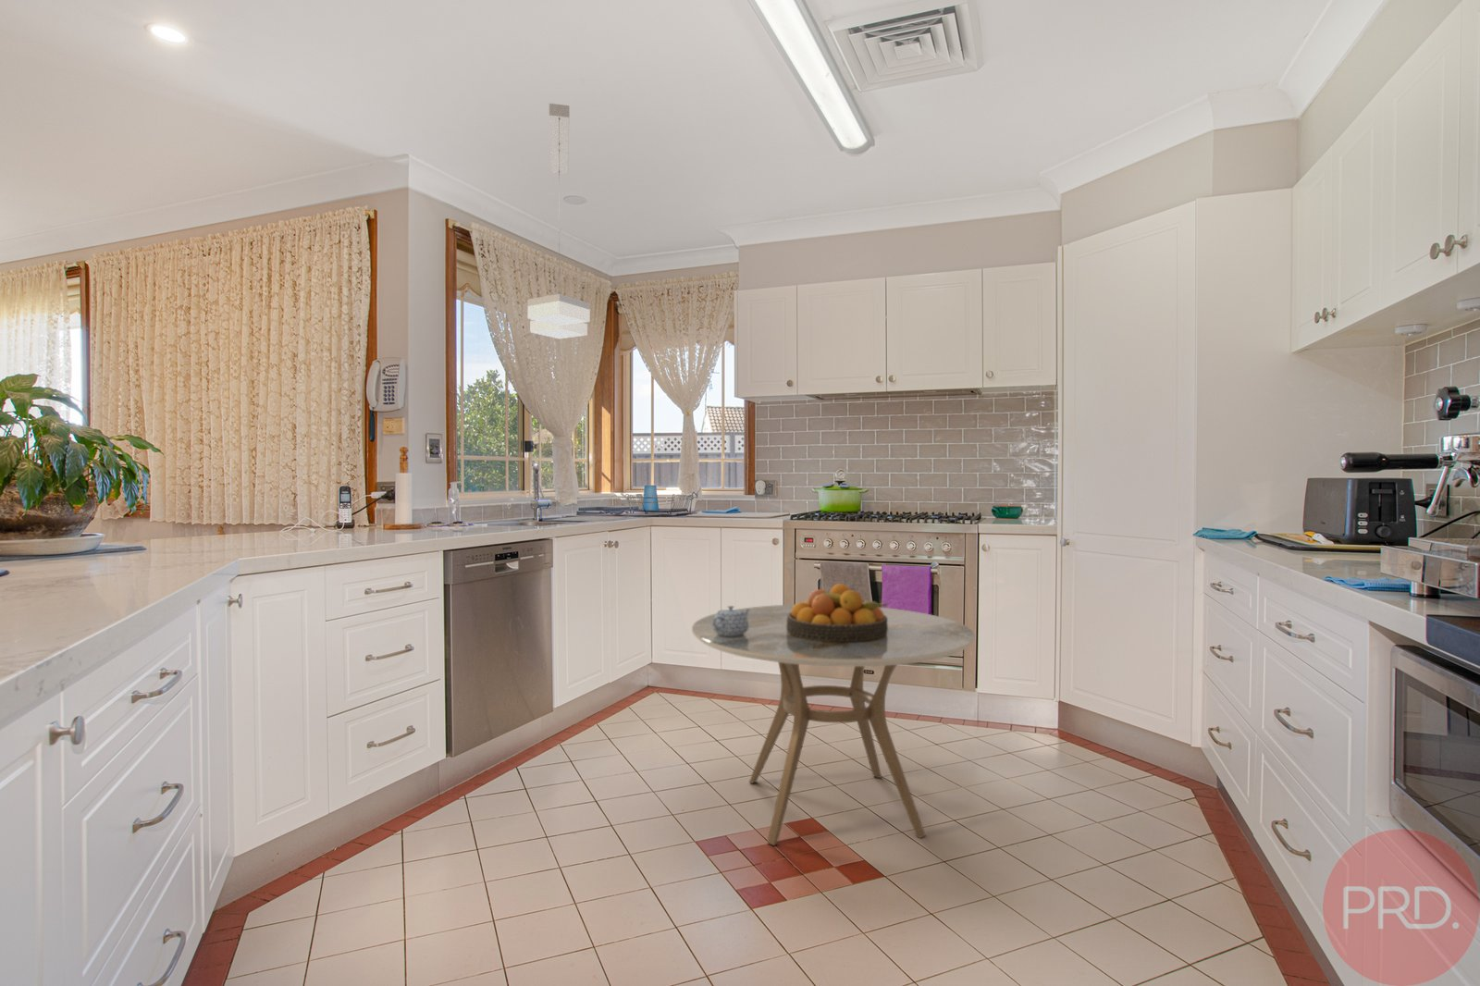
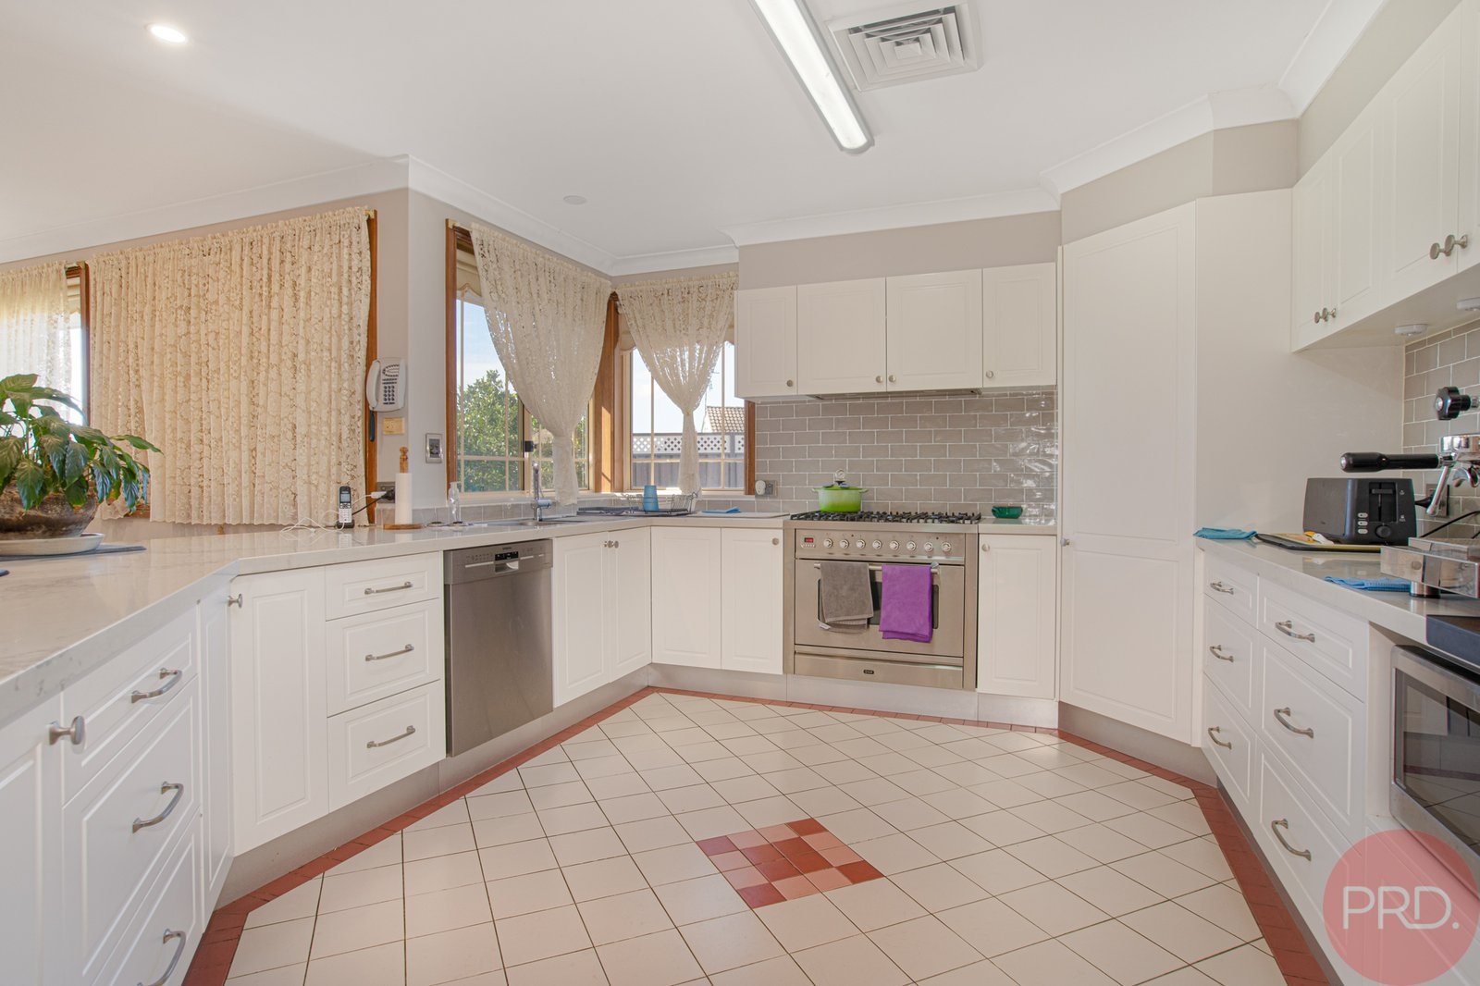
- pendant light (559, 231)
- fruit bowl (836, 609)
- dining table (829, 716)
- teapot (732, 618)
